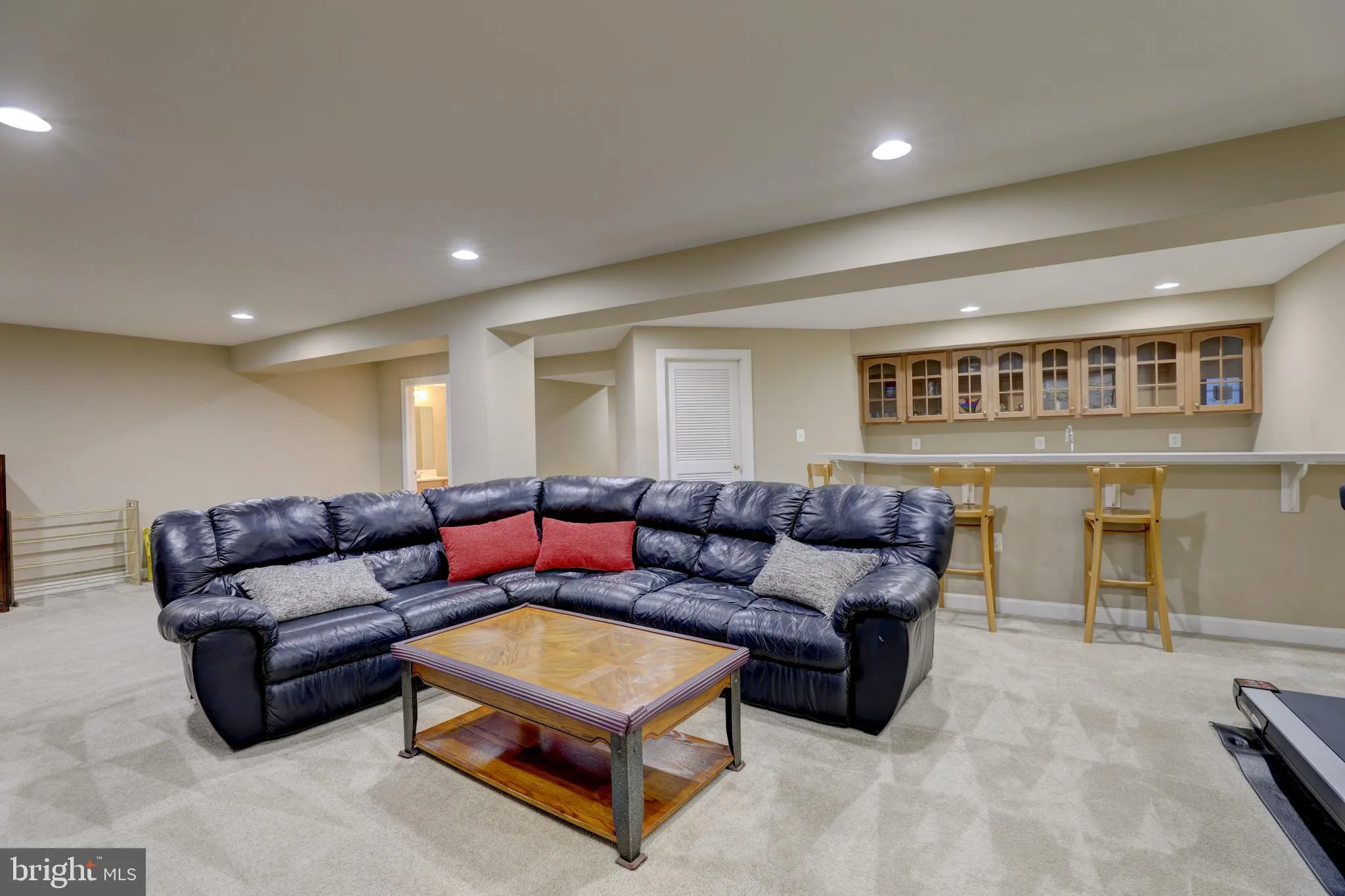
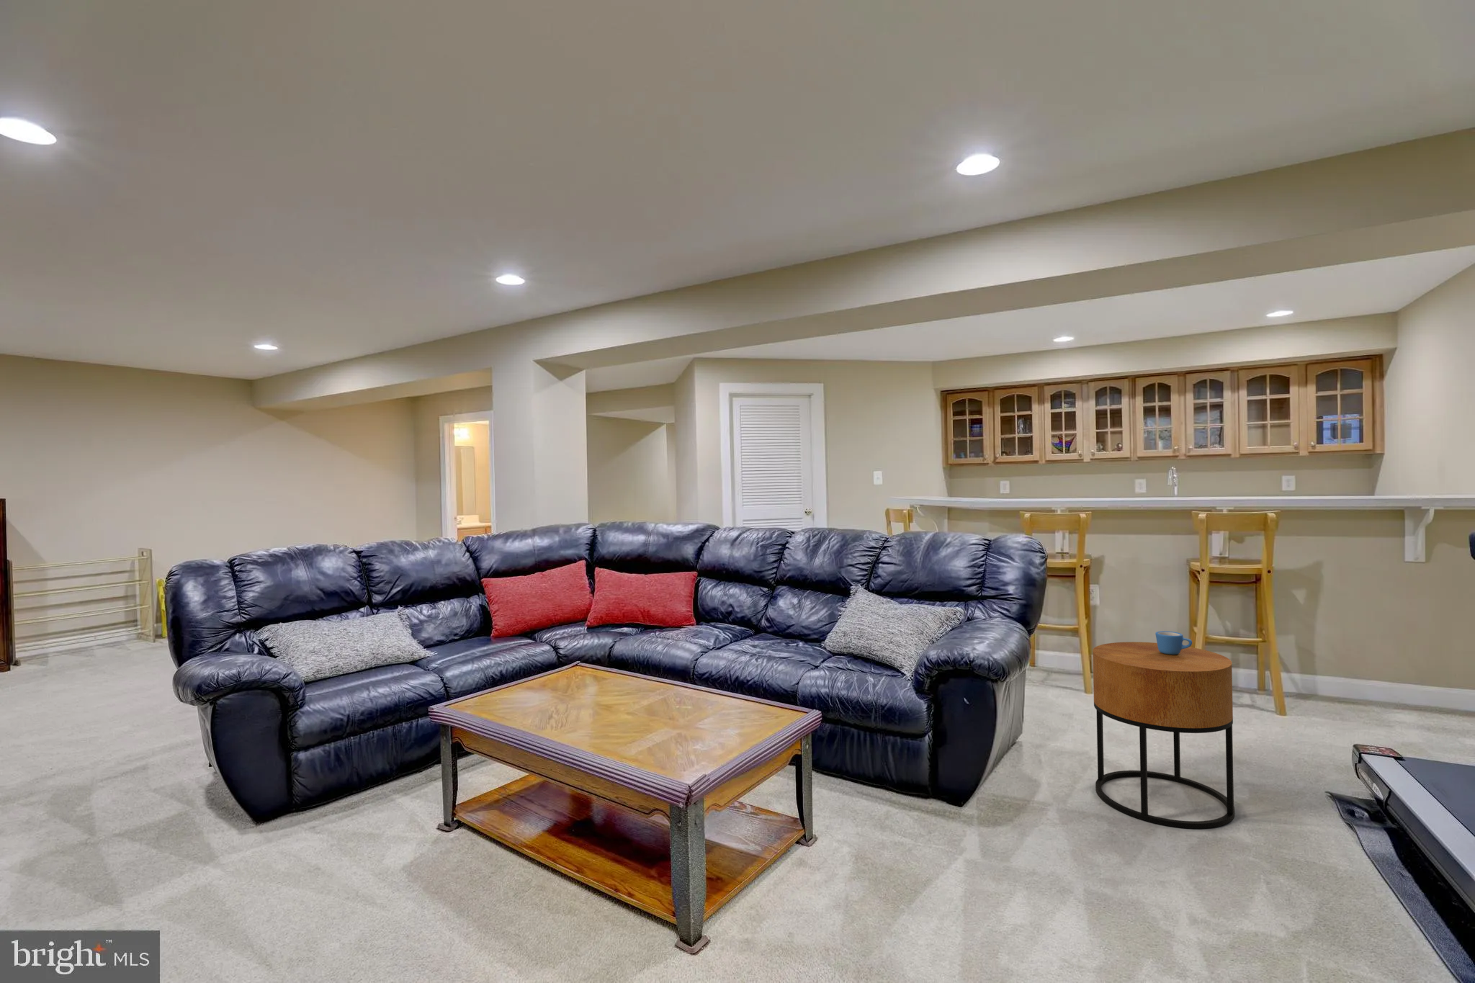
+ mug (1173, 643)
+ side table (1160, 727)
